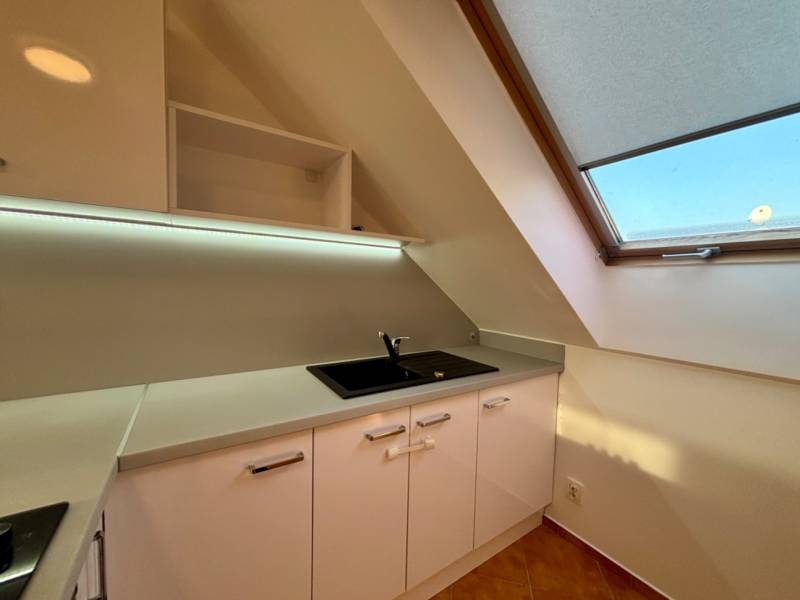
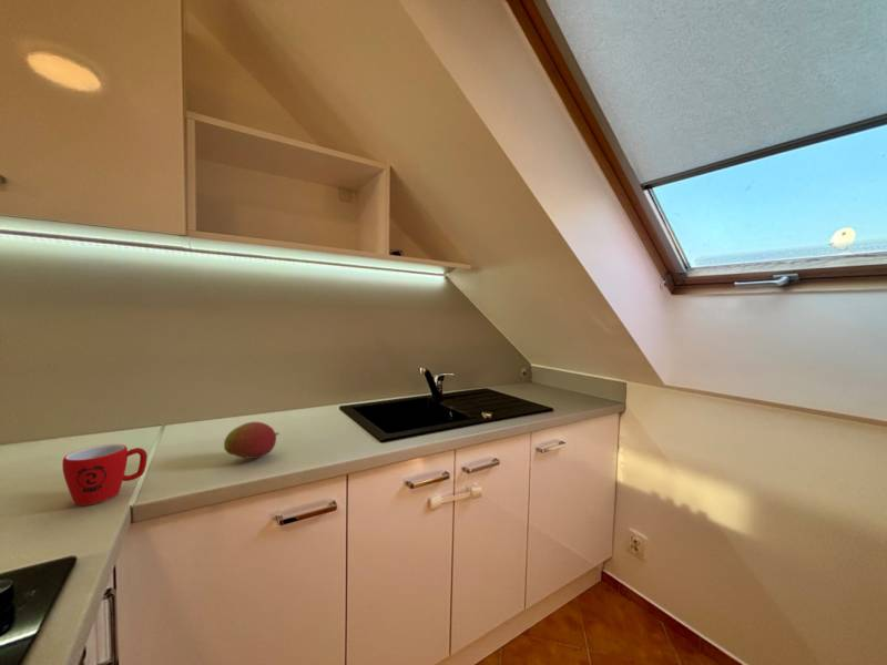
+ mug (108, 472)
+ fruit (253, 440)
